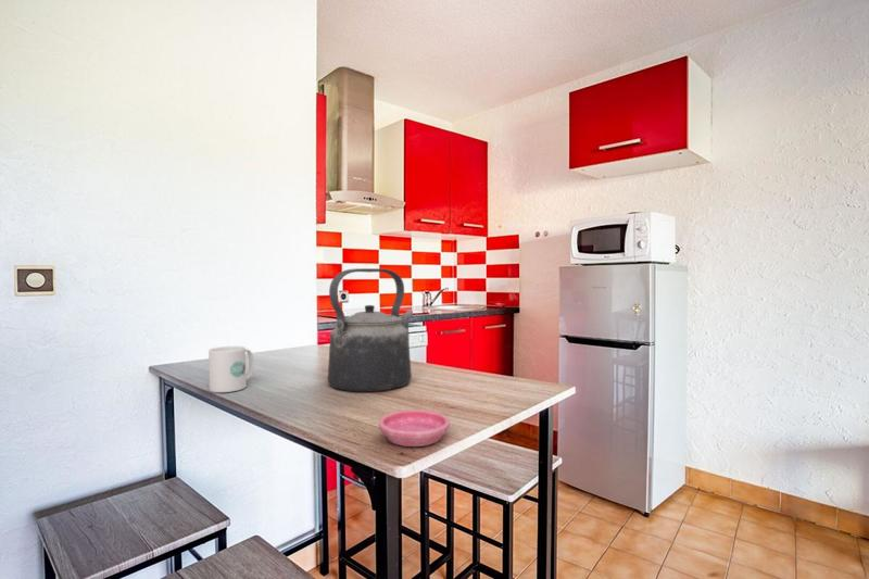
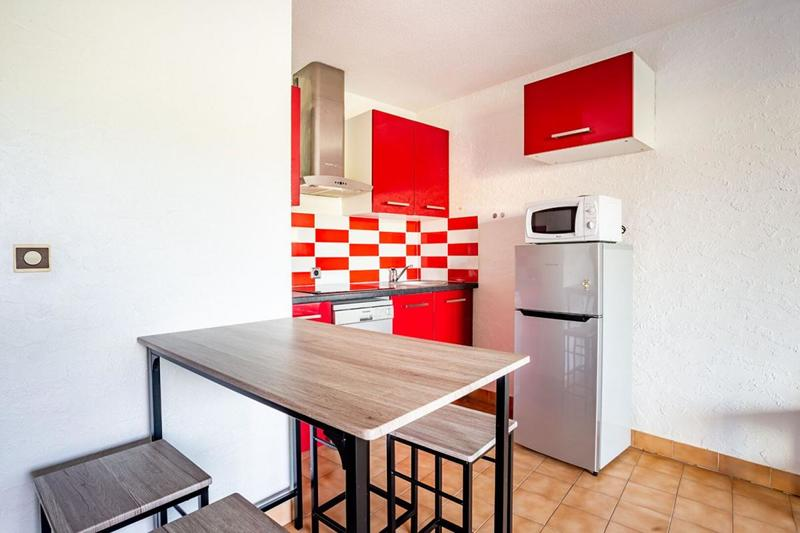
- saucer (414, 428)
- kettle (376, 325)
- mug (234, 366)
